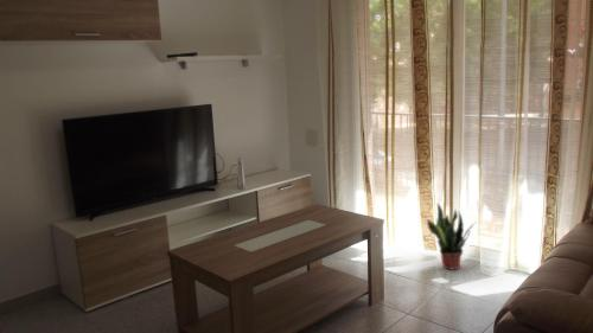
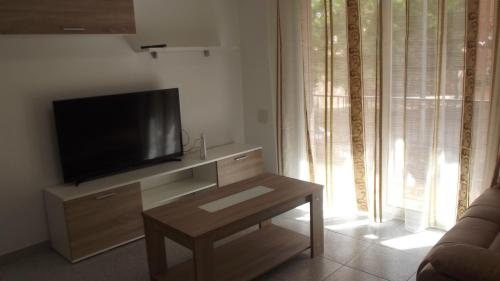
- potted plant (449, 237)
